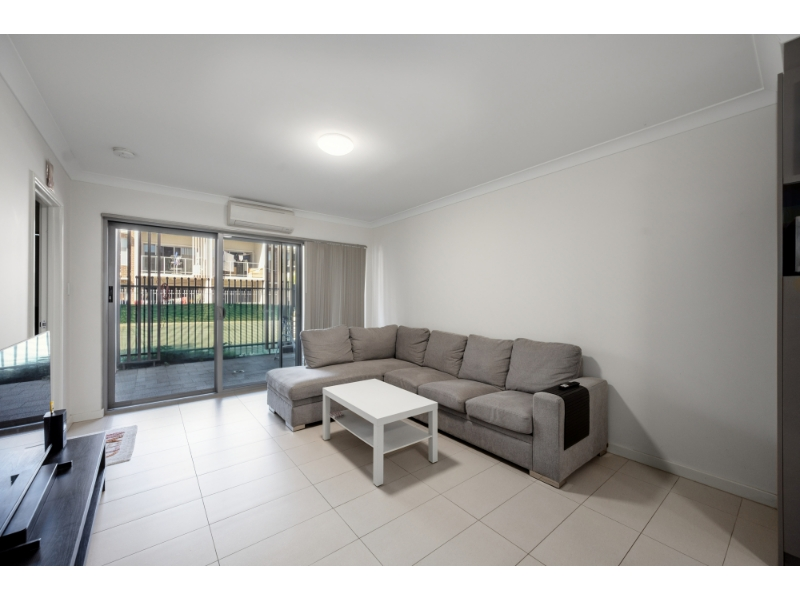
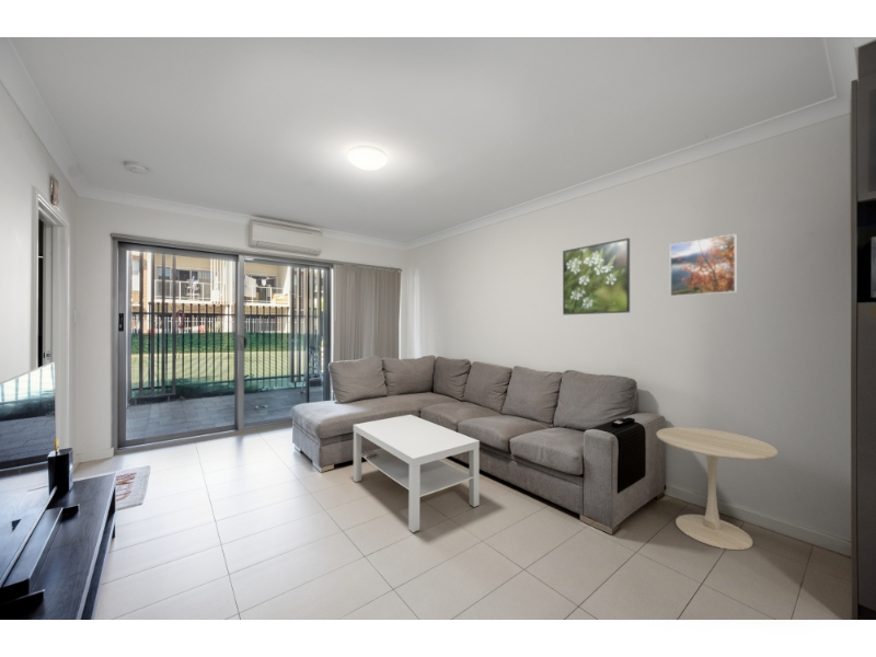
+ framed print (593, 279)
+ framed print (701, 266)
+ side table (712, 485)
